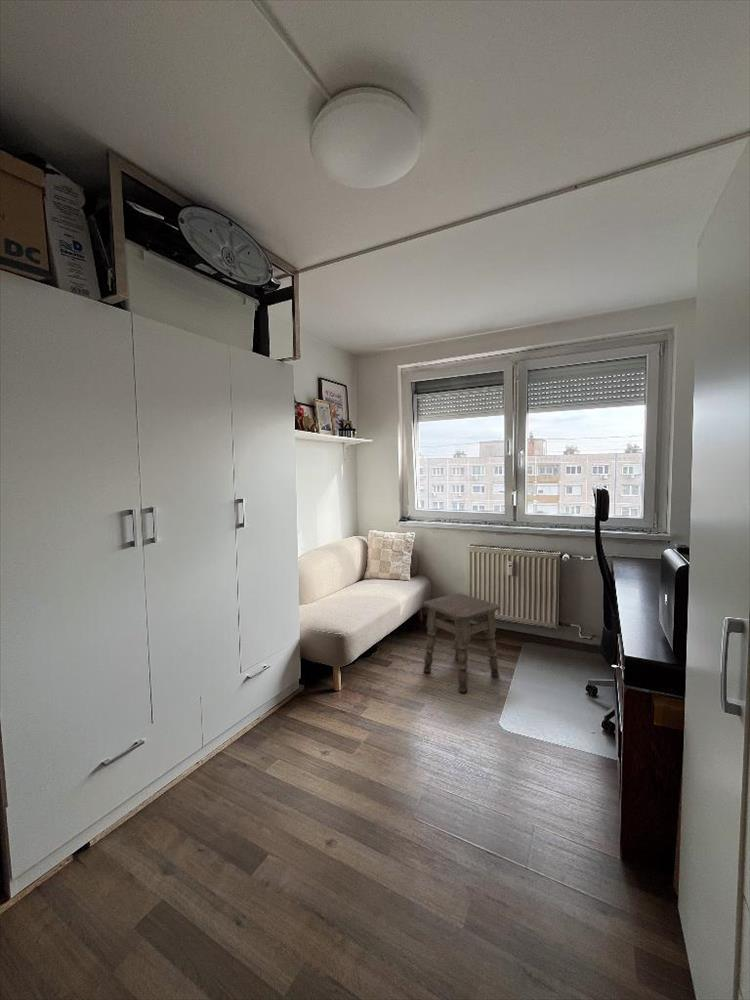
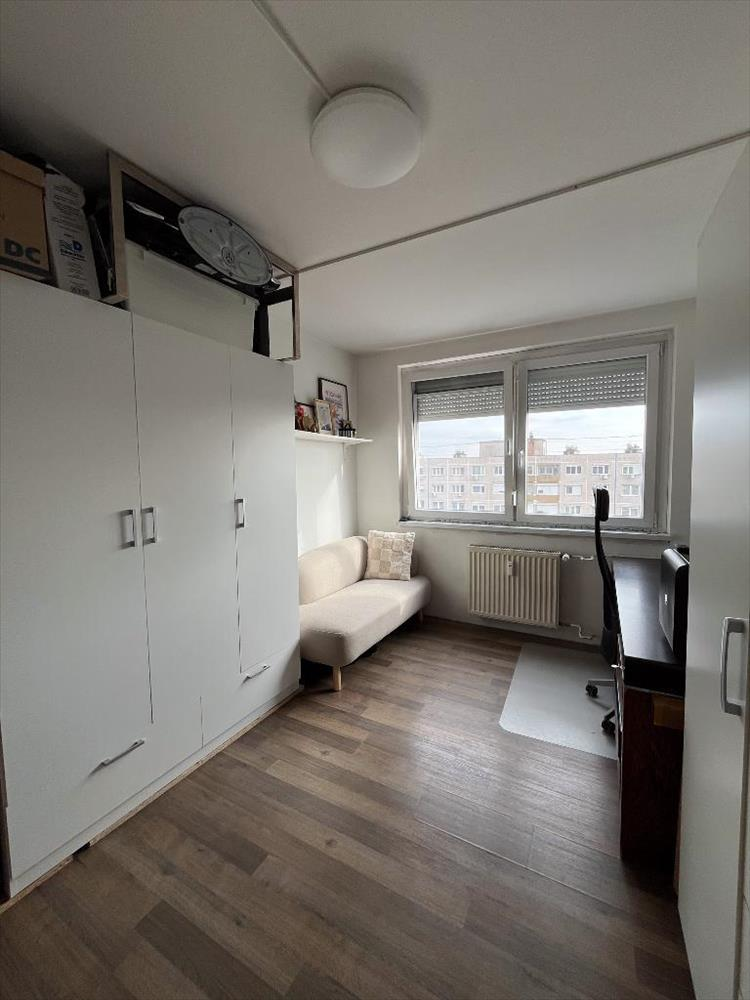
- side table (460, 639)
